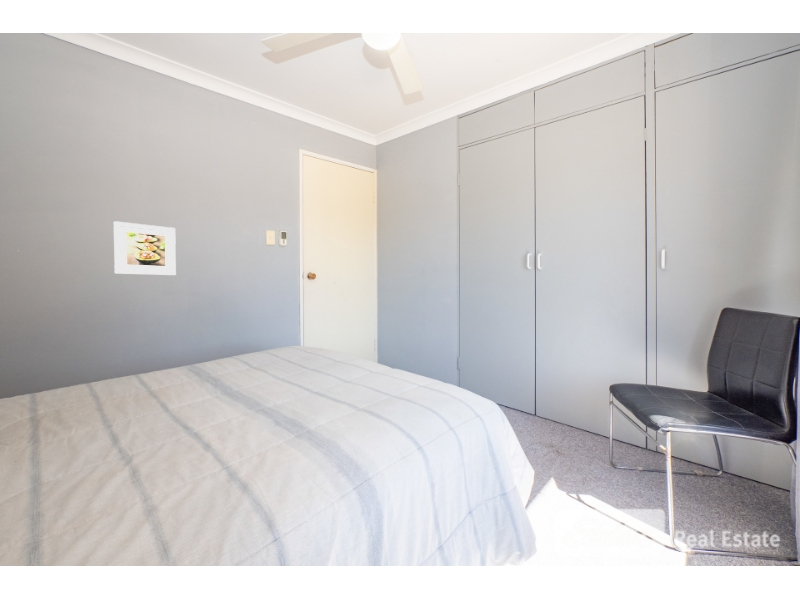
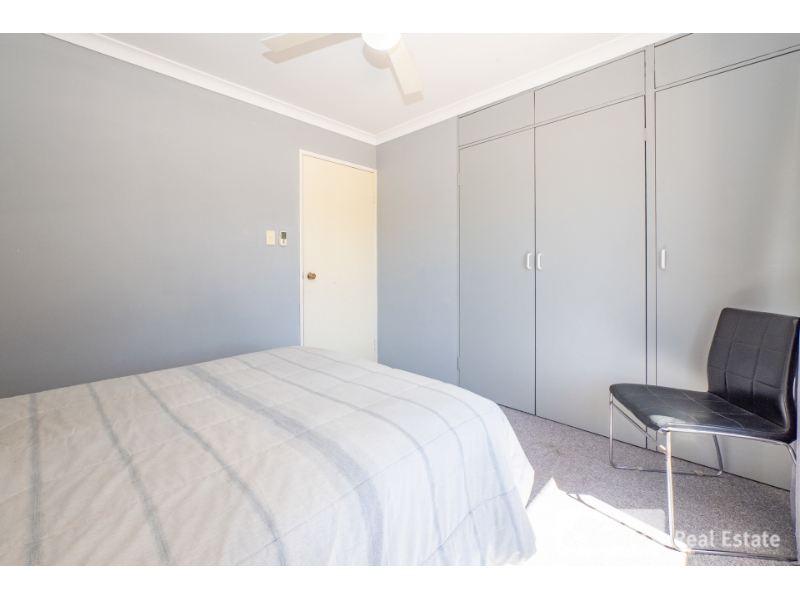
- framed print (146, 249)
